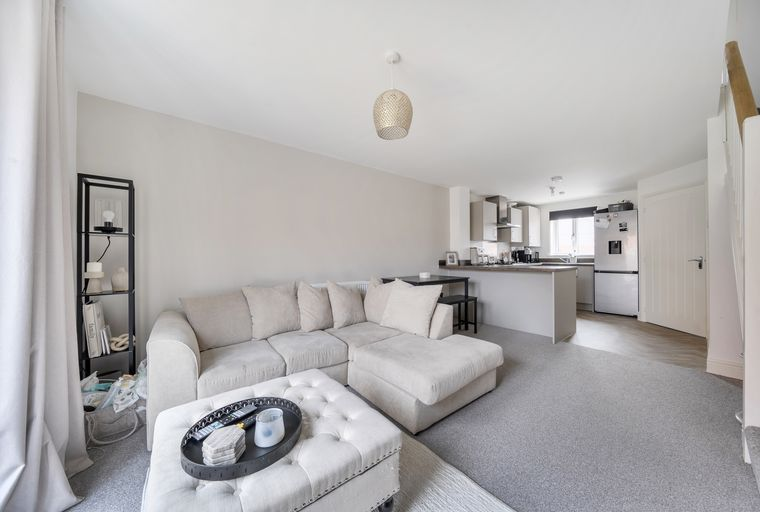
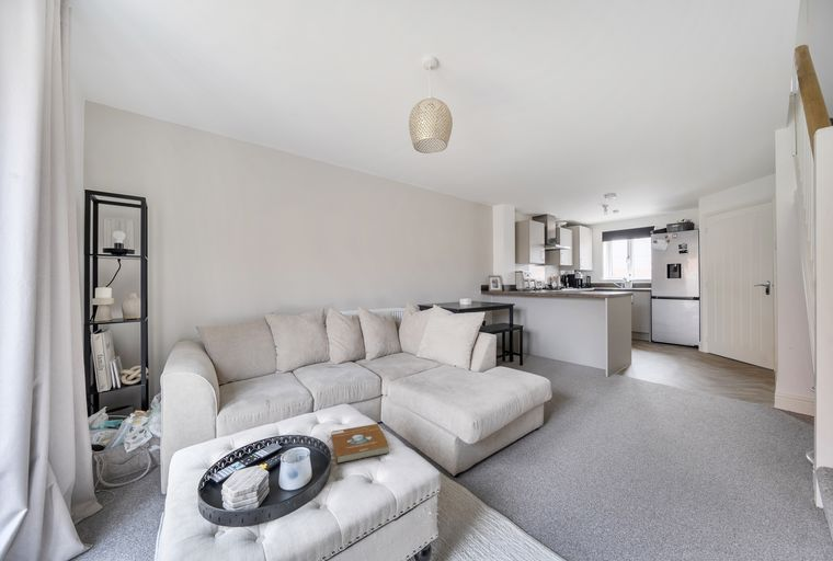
+ book (358, 442)
